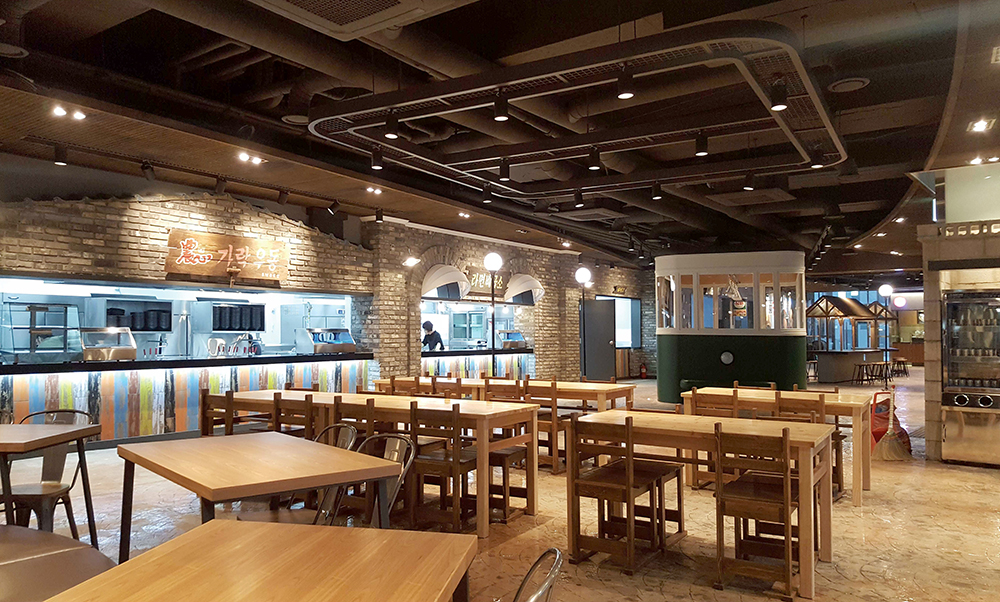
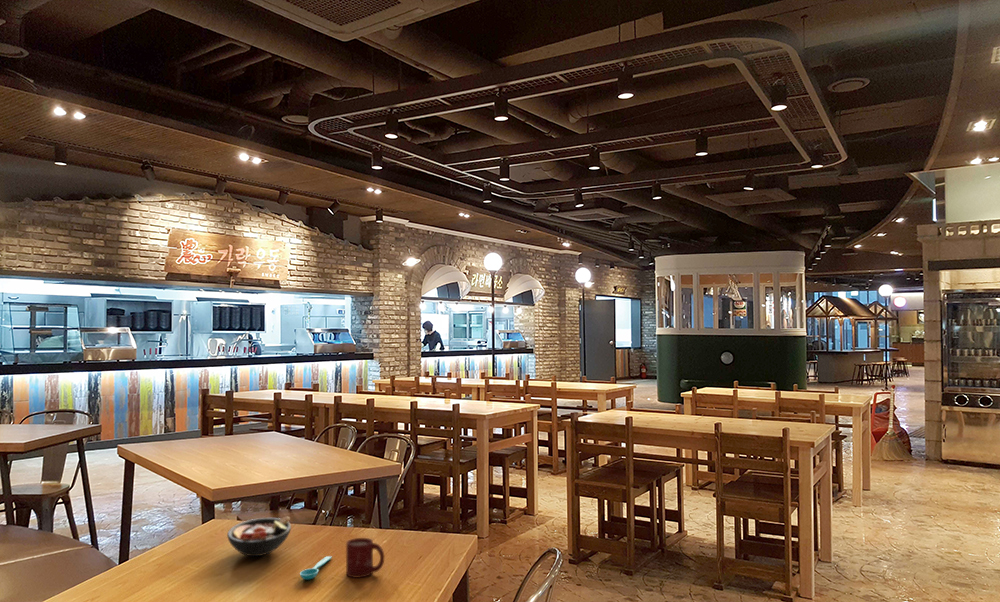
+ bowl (259, 537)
+ spoon (317, 566)
+ cup (365, 557)
